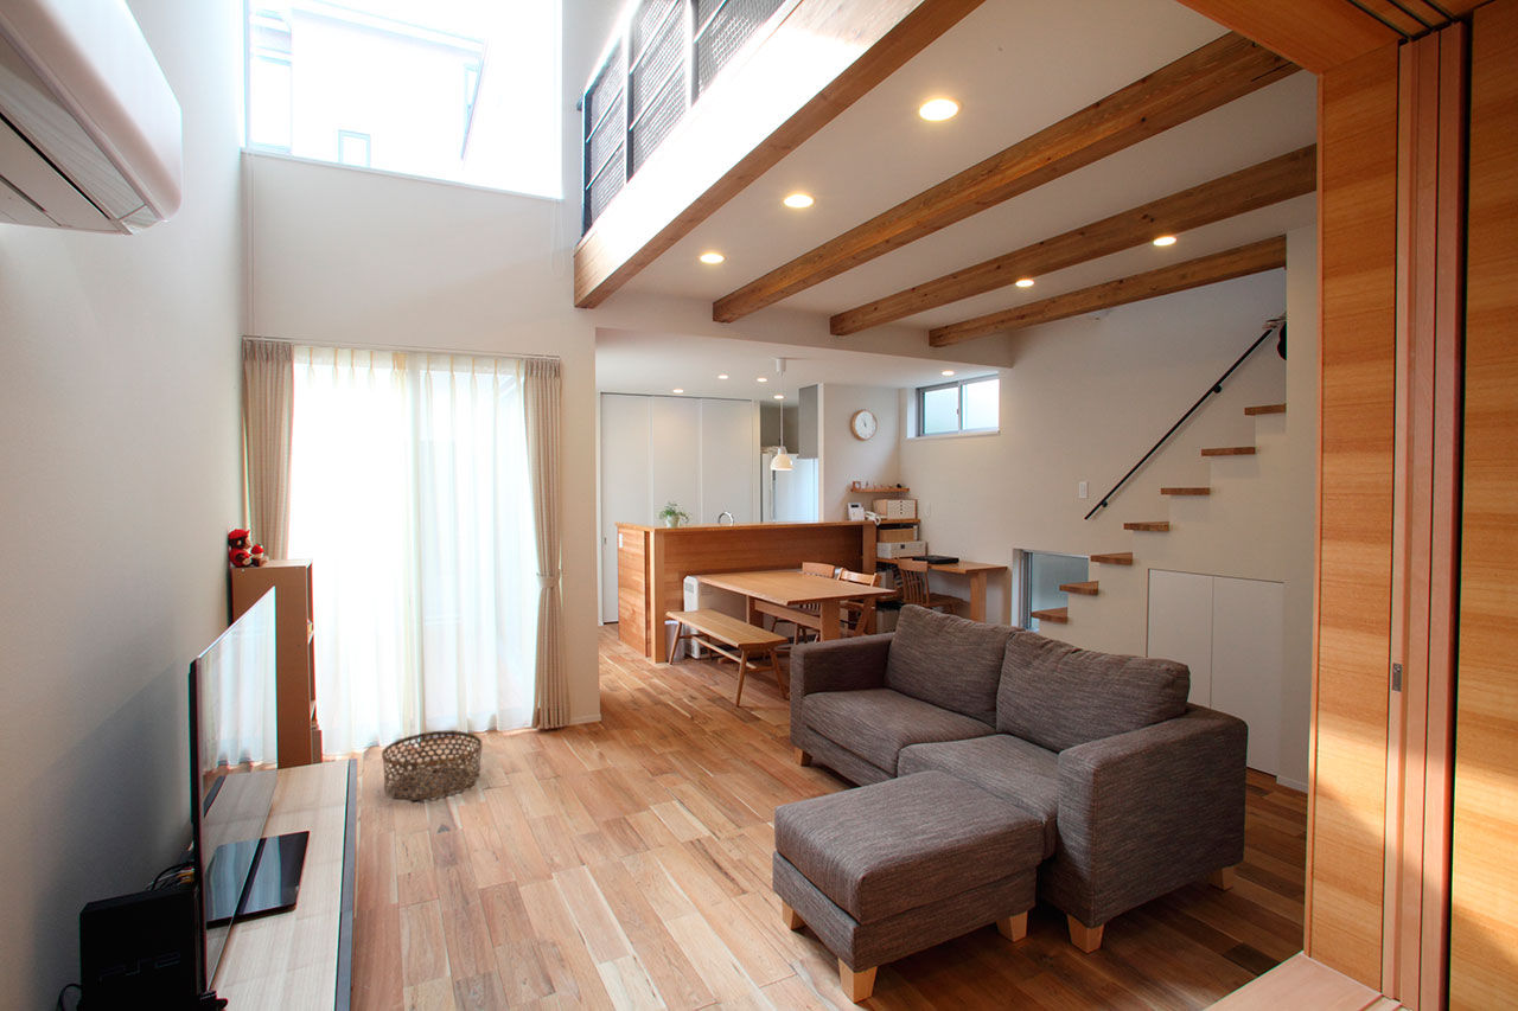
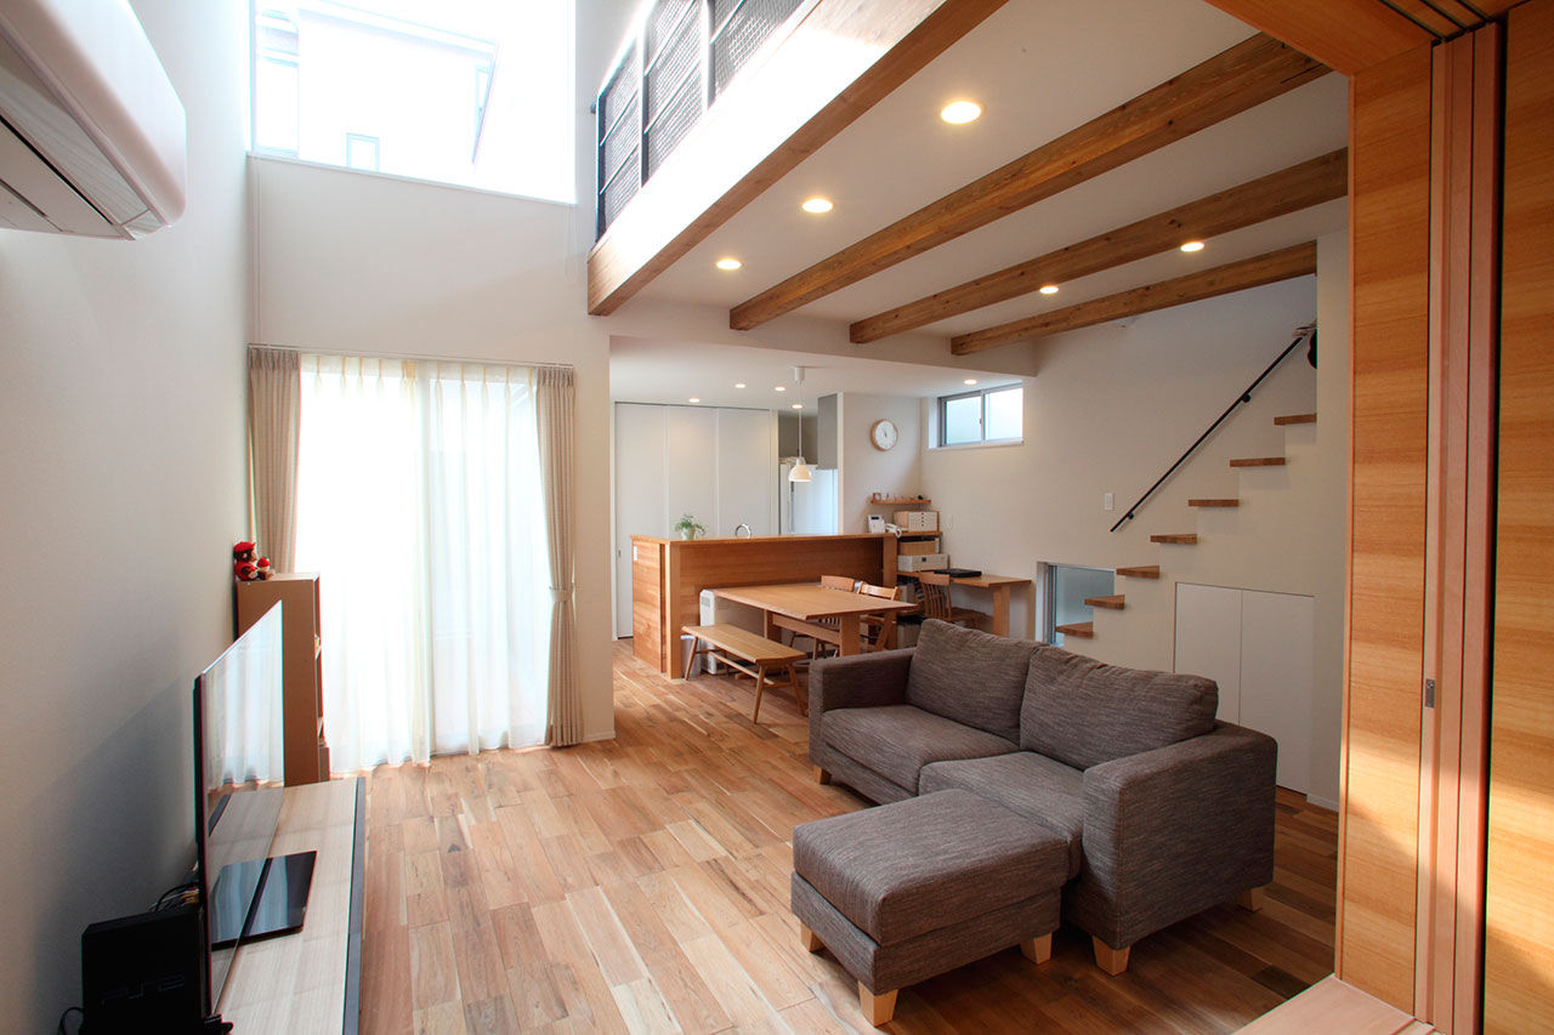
- basket (433, 763)
